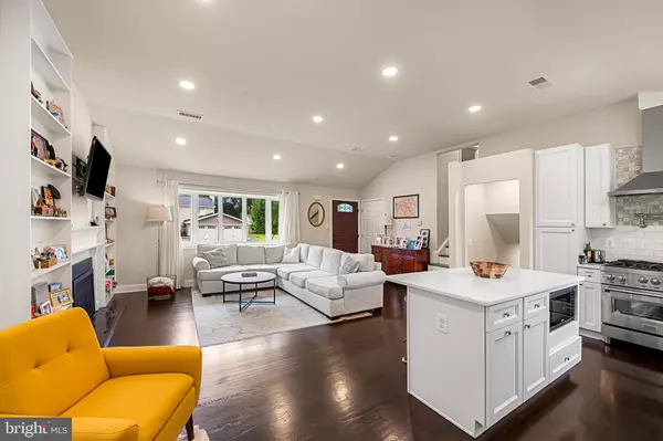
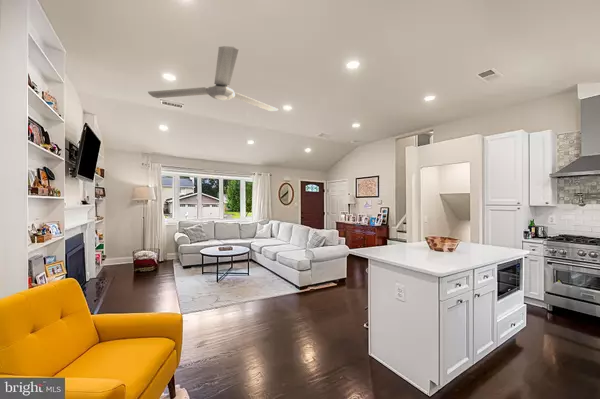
+ ceiling fan (218, 78)
